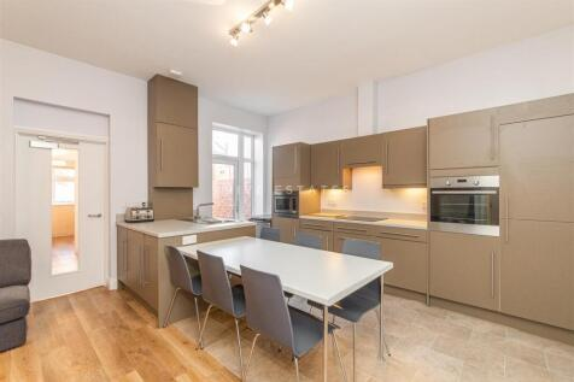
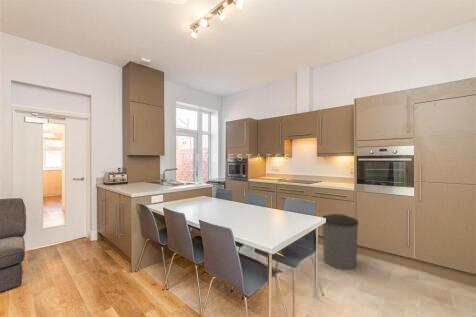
+ trash can (339, 238)
